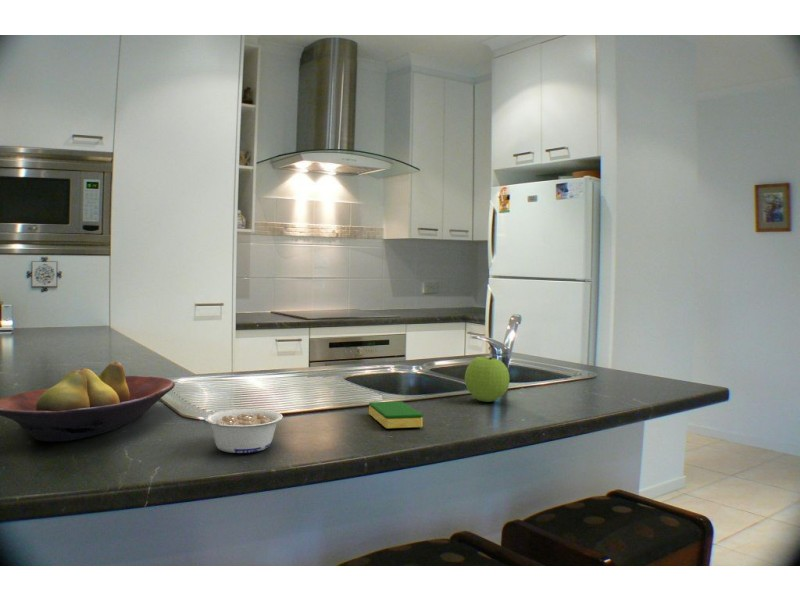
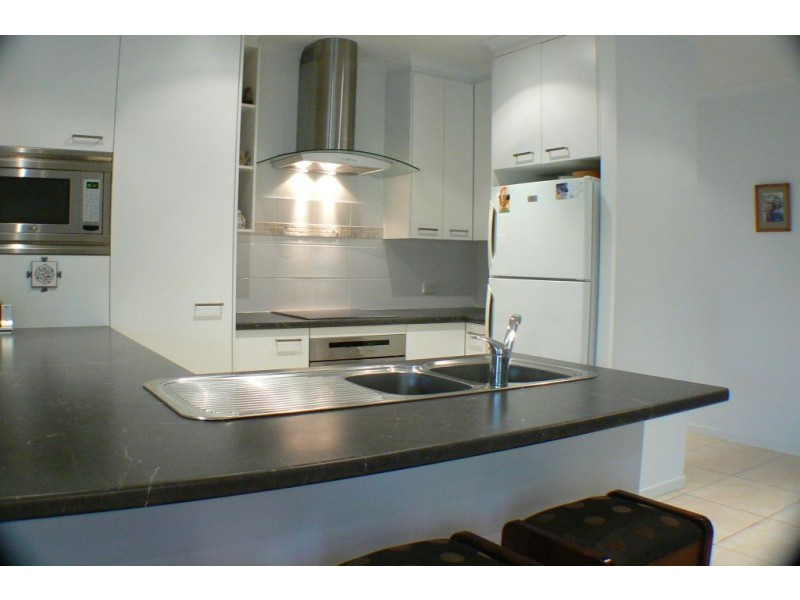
- apple (487, 378)
- dish sponge (394, 414)
- legume (243, 429)
- fruit bowl (92, 394)
